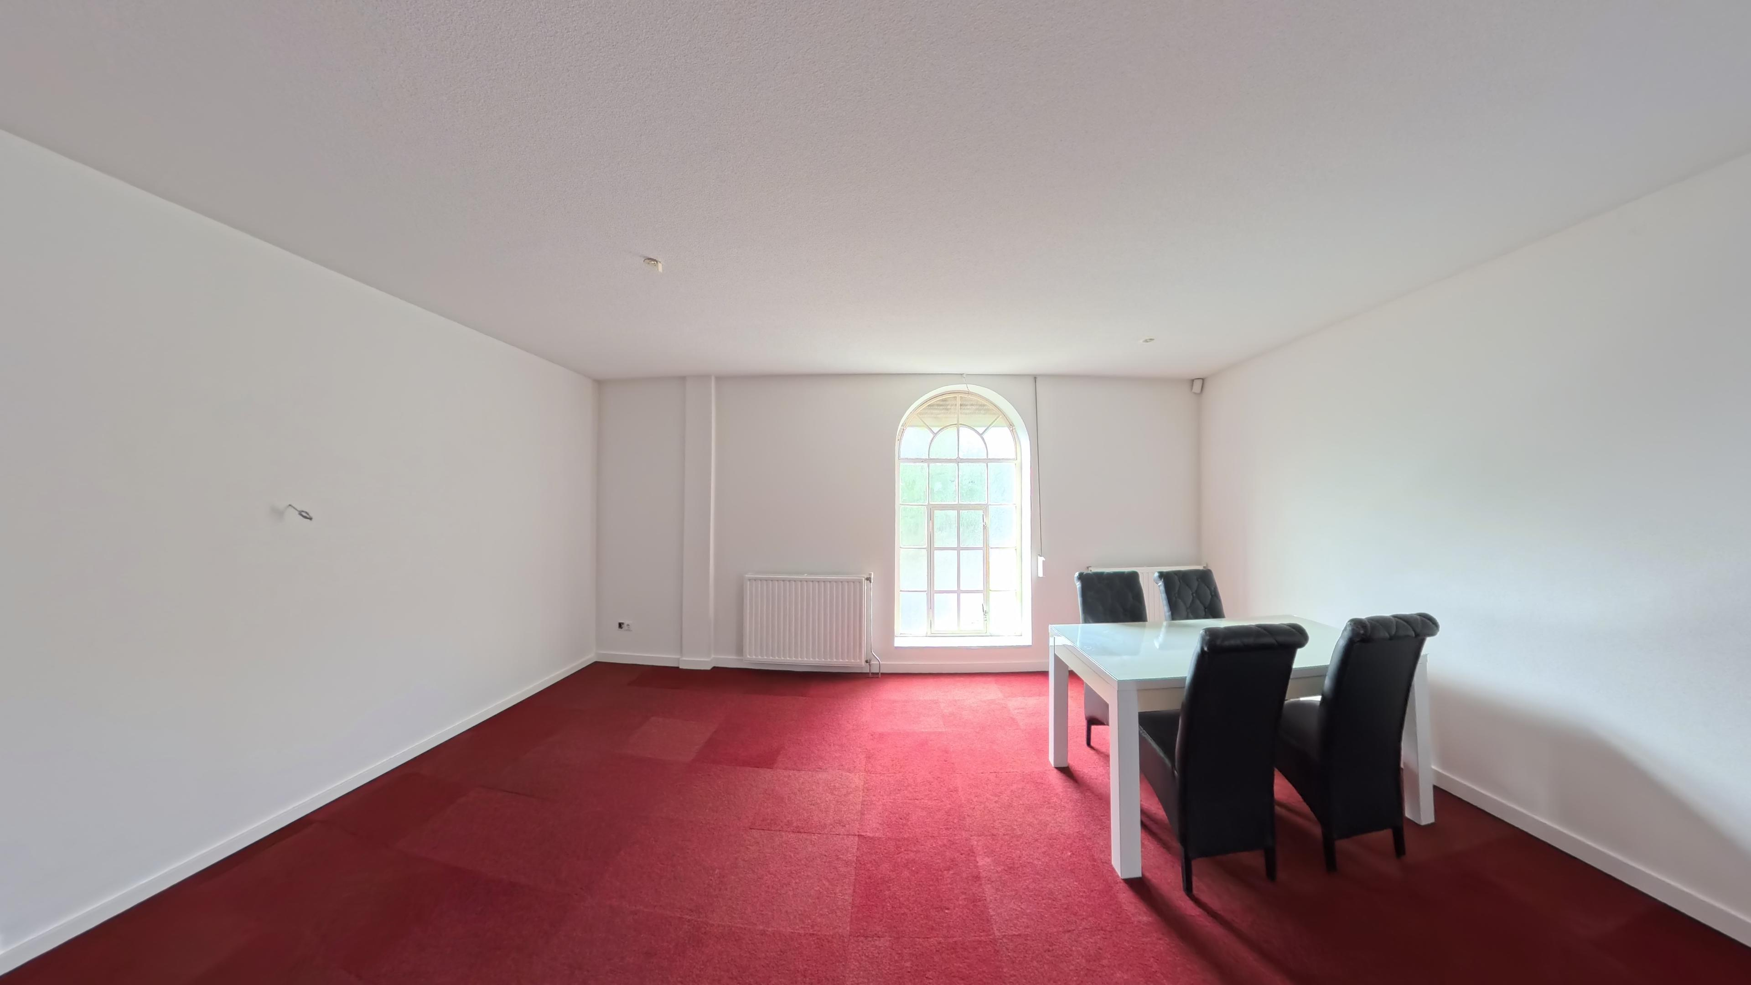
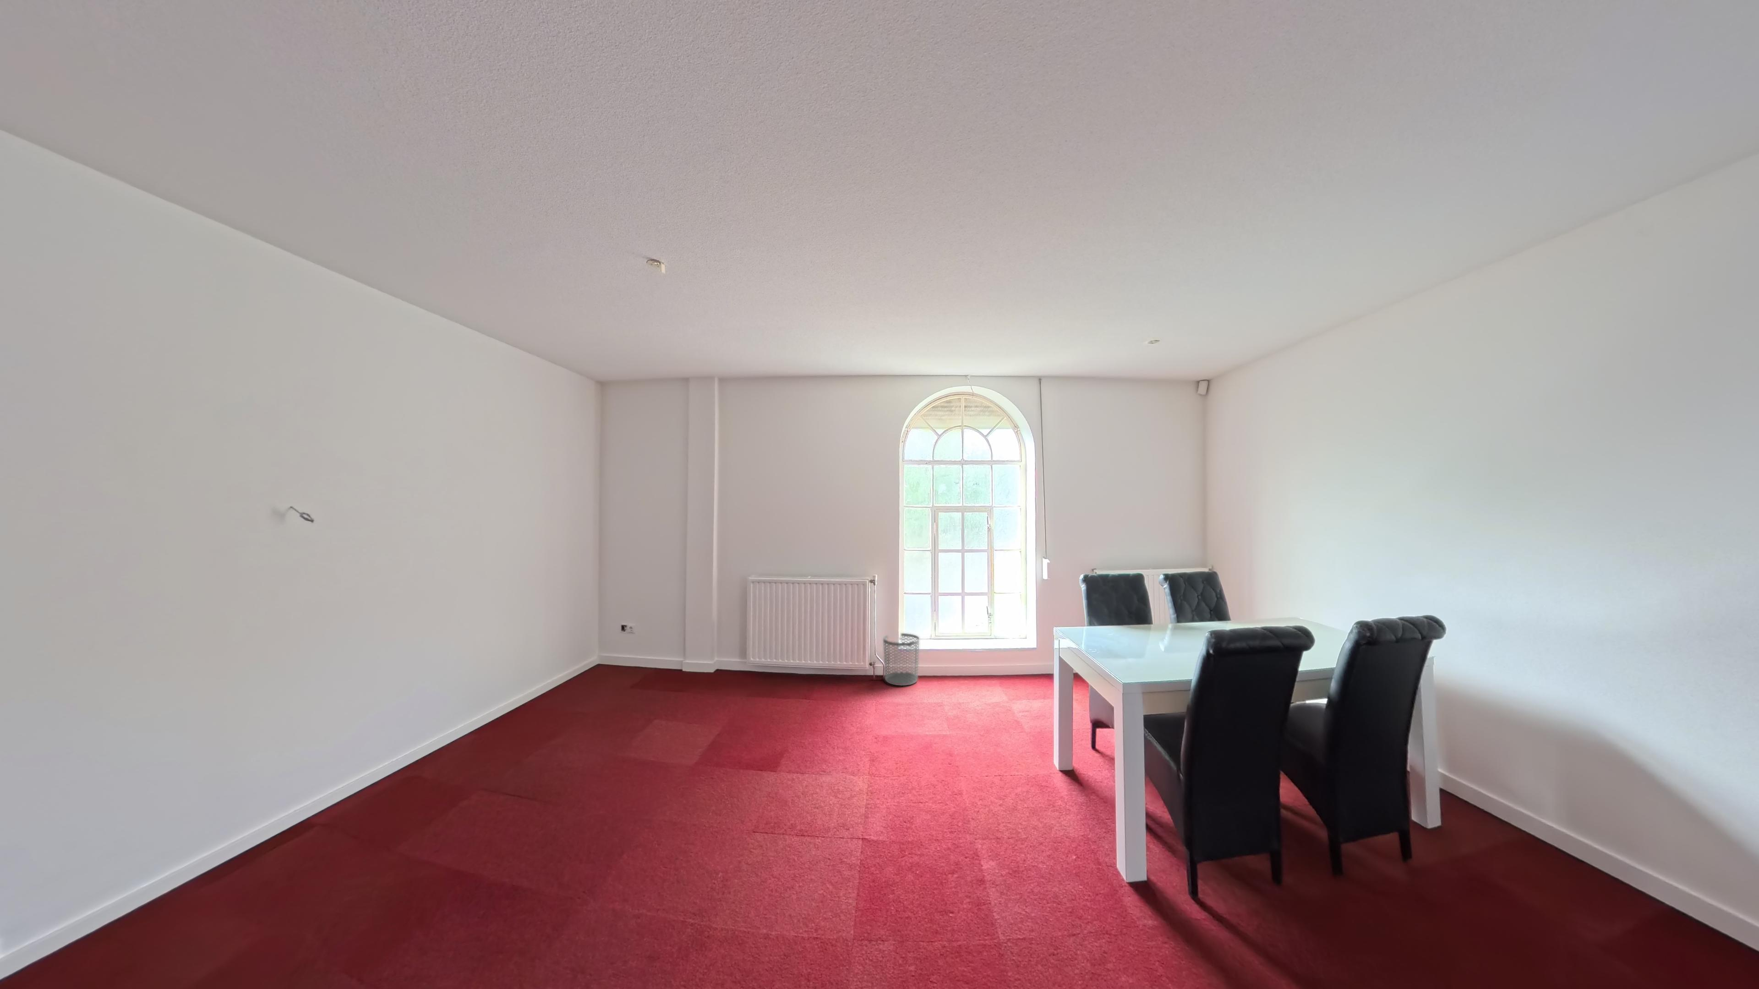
+ waste bin (901, 659)
